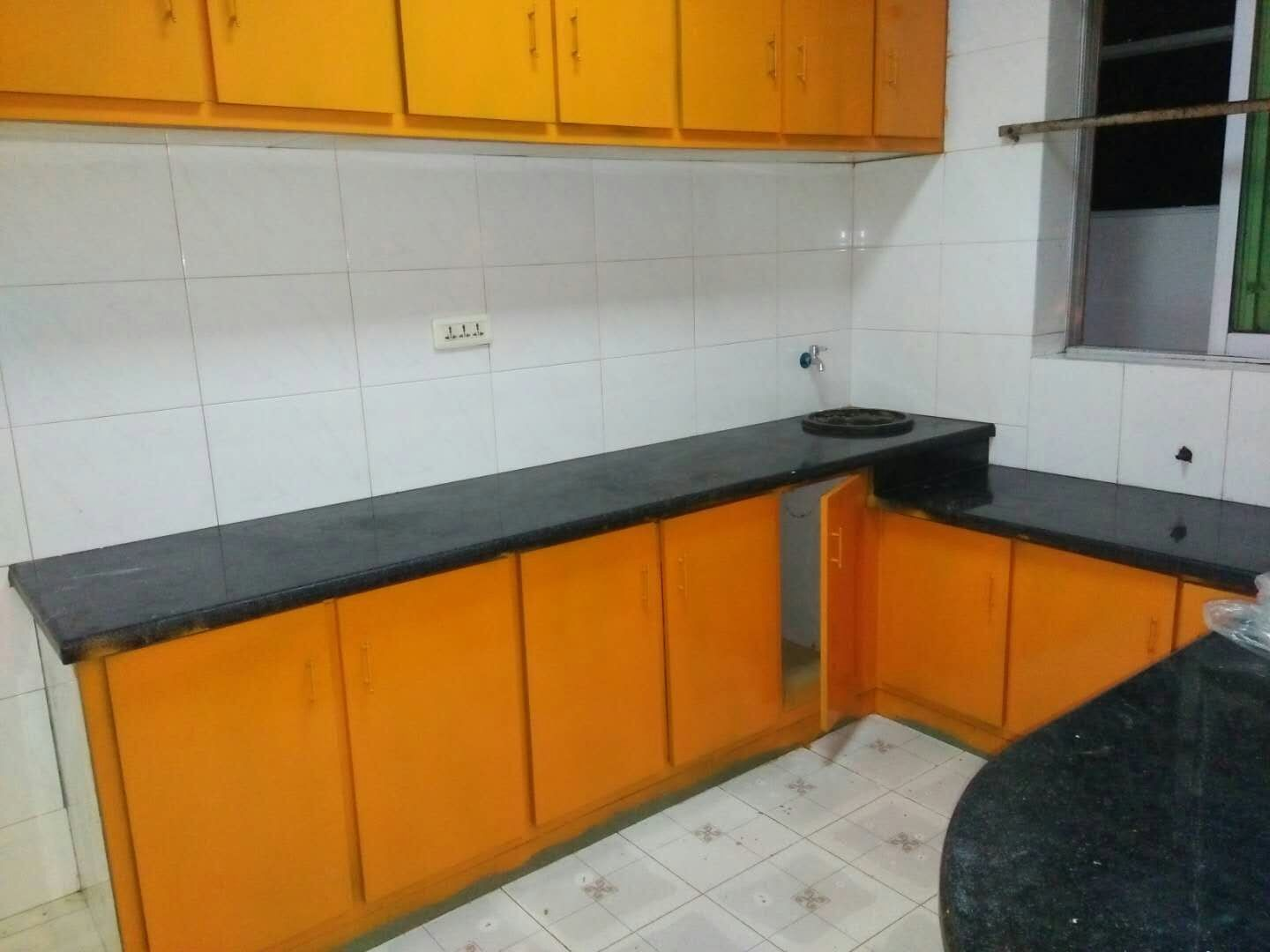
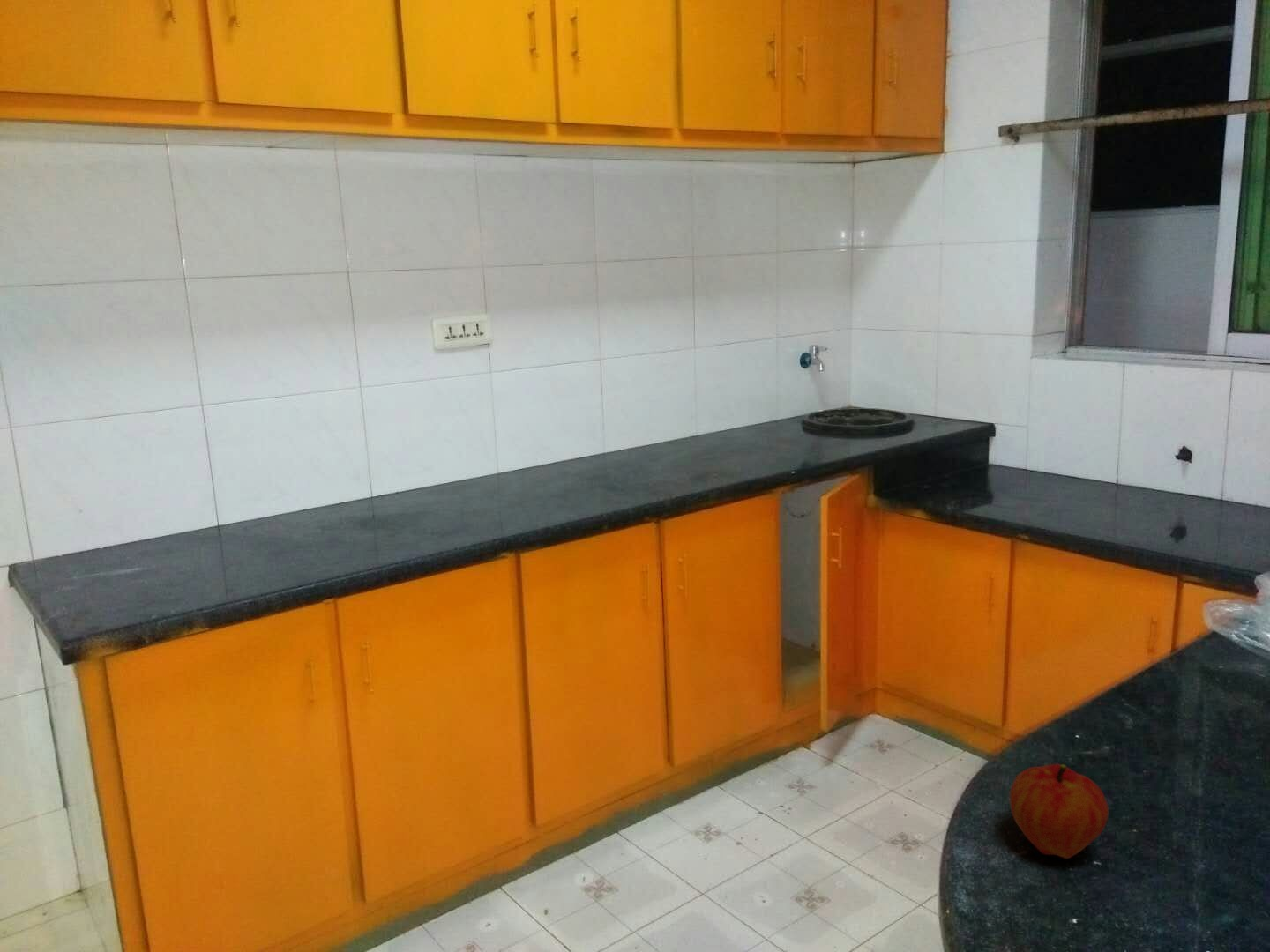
+ fruit (1057, 807)
